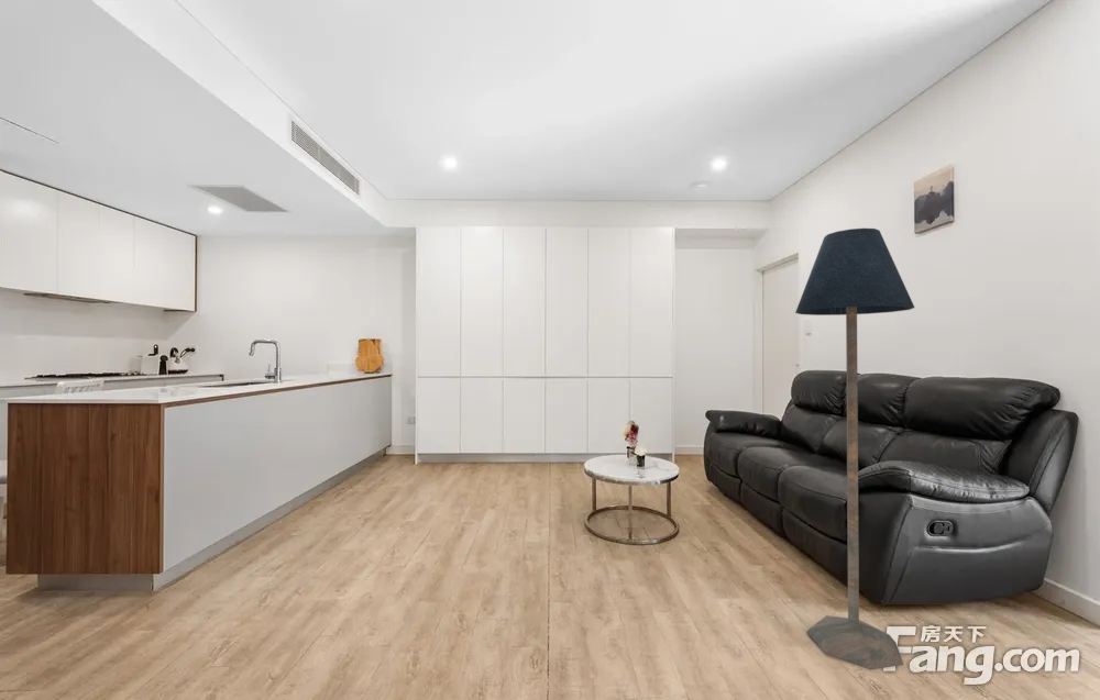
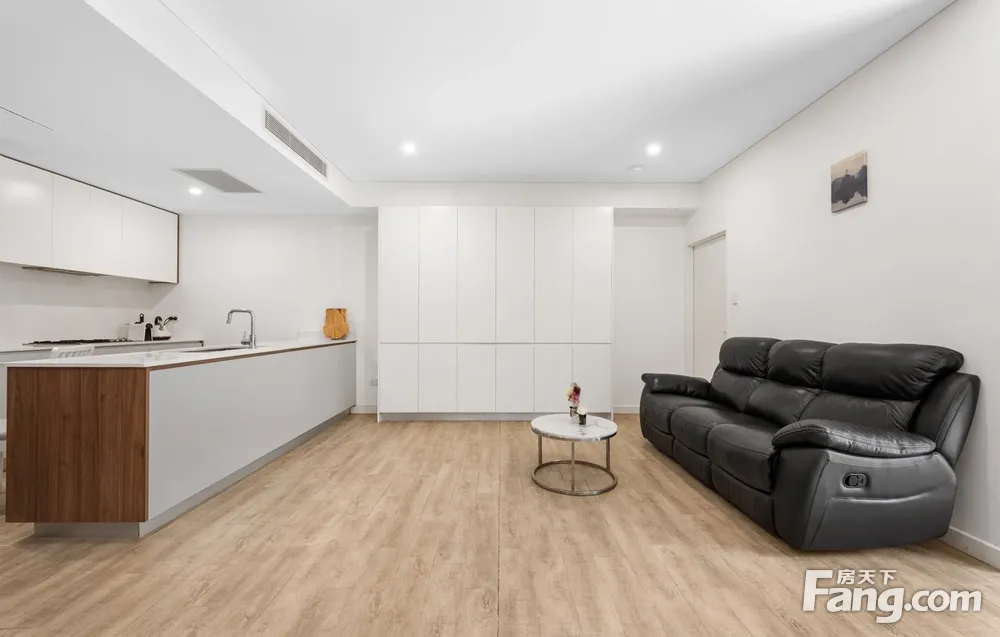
- floor lamp (851, 436)
